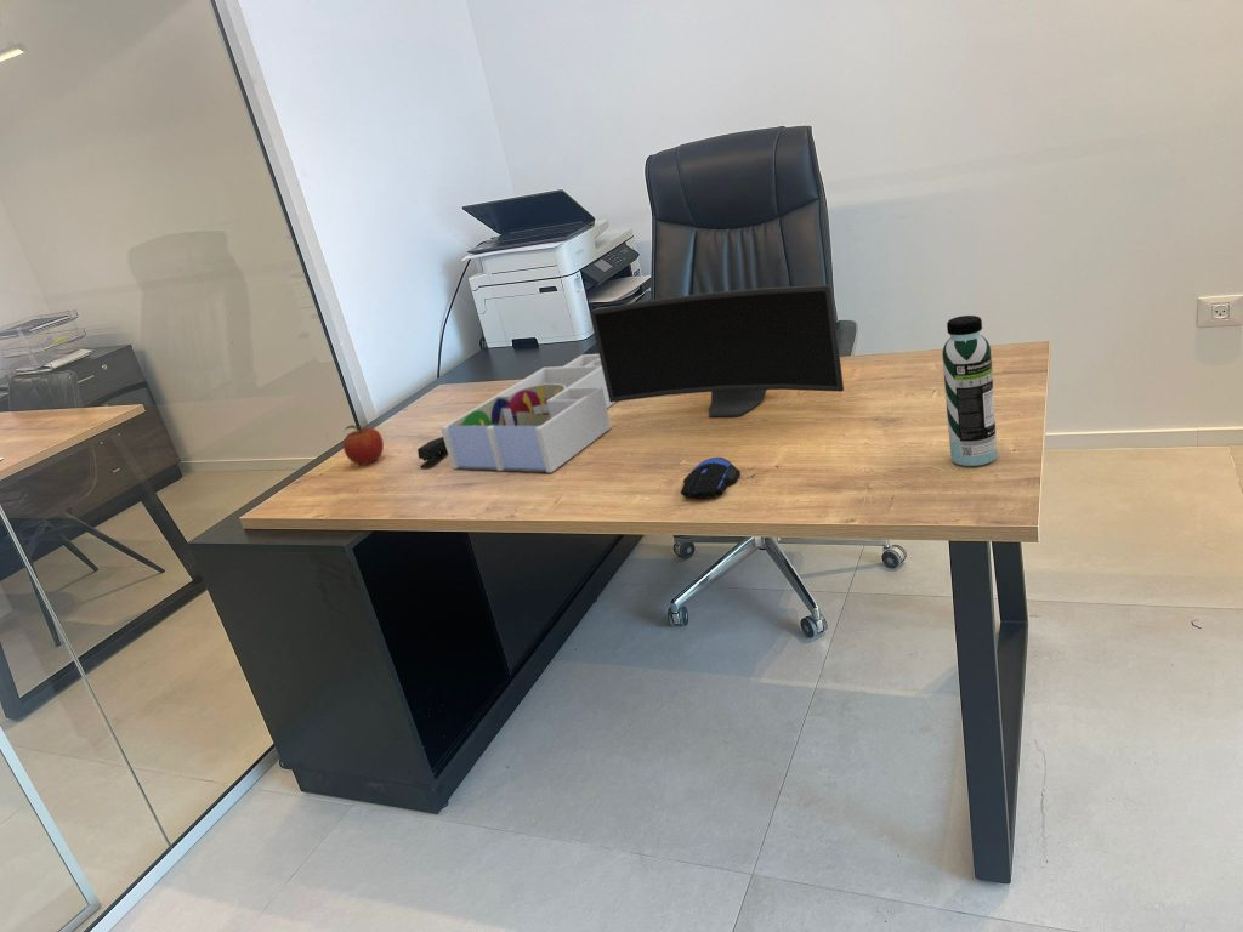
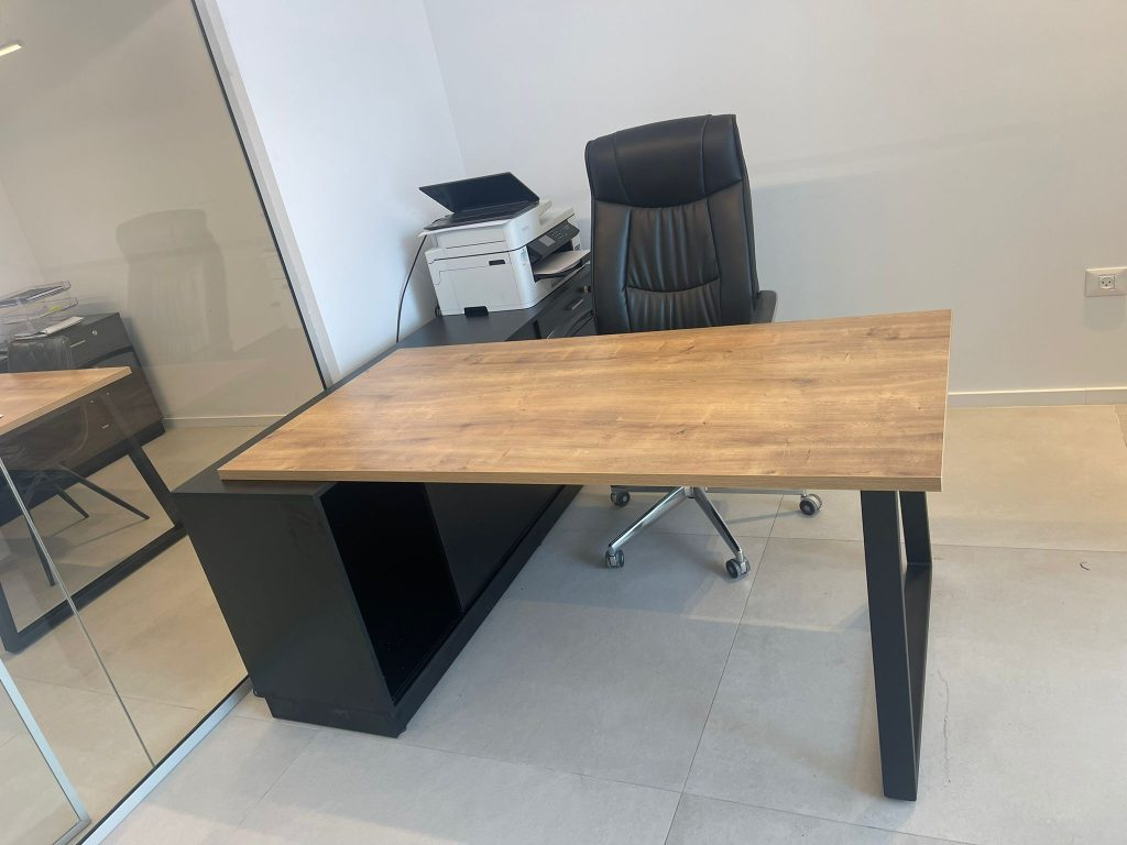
- monitor (723, 350)
- desk organizer (557, 407)
- fruit (362, 442)
- water bottle (969, 391)
- stapler (436, 448)
- computer mouse (708, 474)
